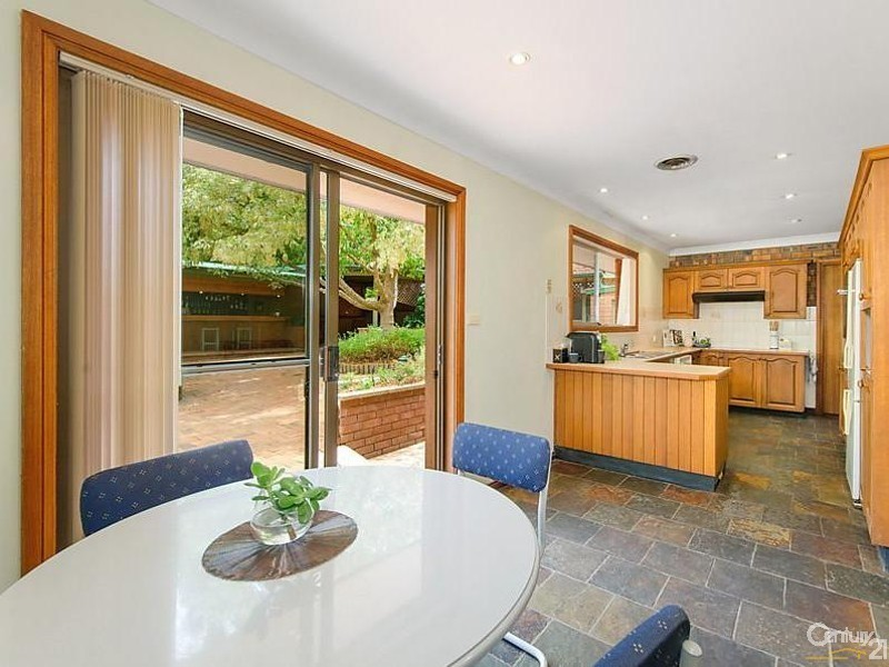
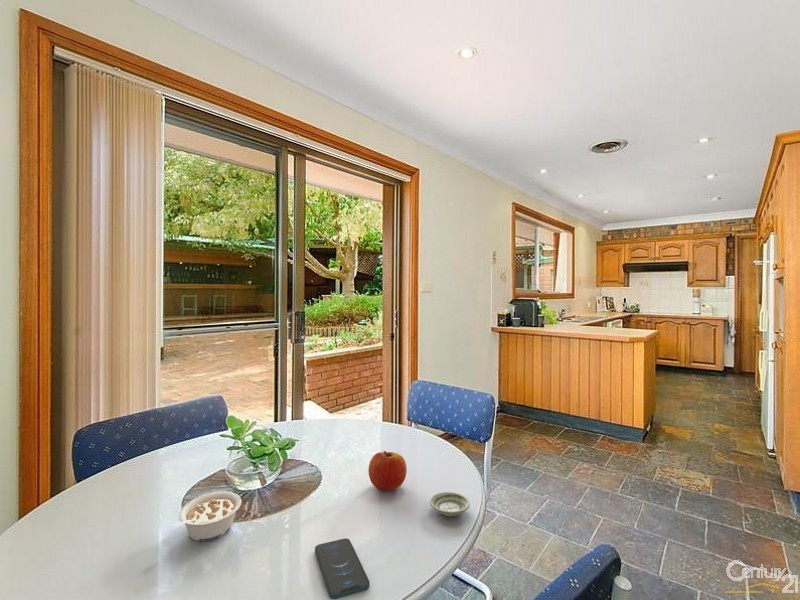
+ saucer (449, 505)
+ fruit (387, 468)
+ legume (210, 516)
+ smartphone (340, 566)
